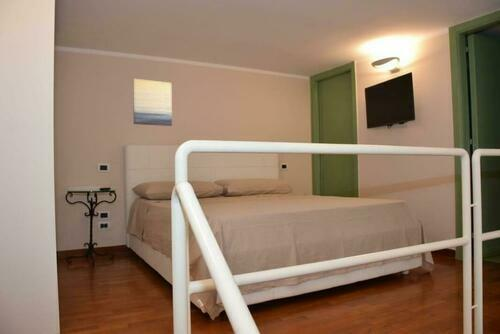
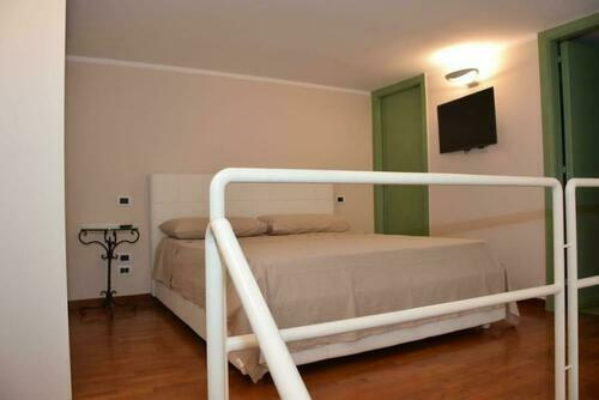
- wall art (153, 102)
